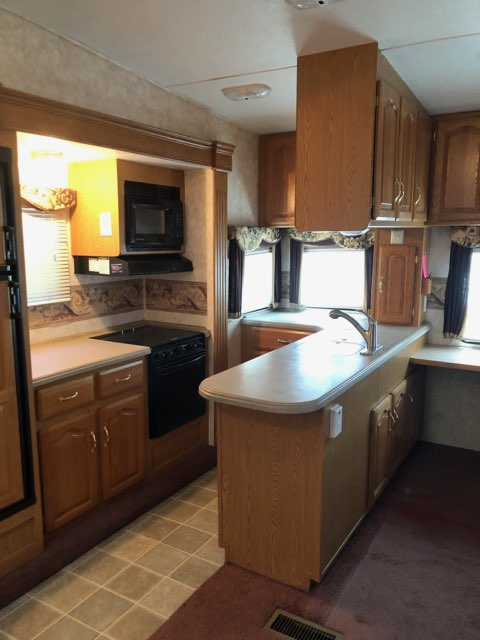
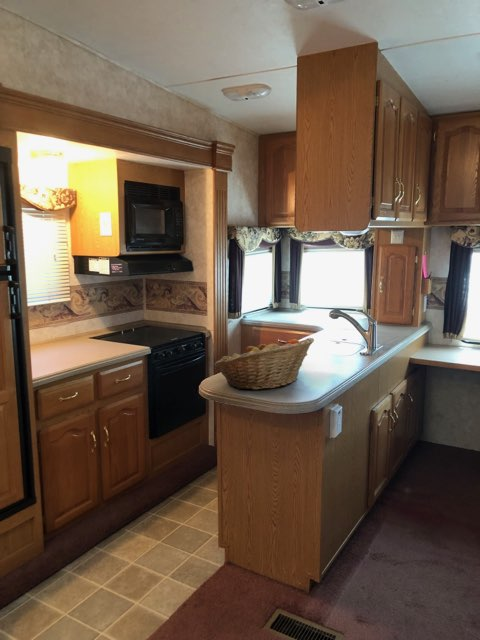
+ fruit basket (265, 359)
